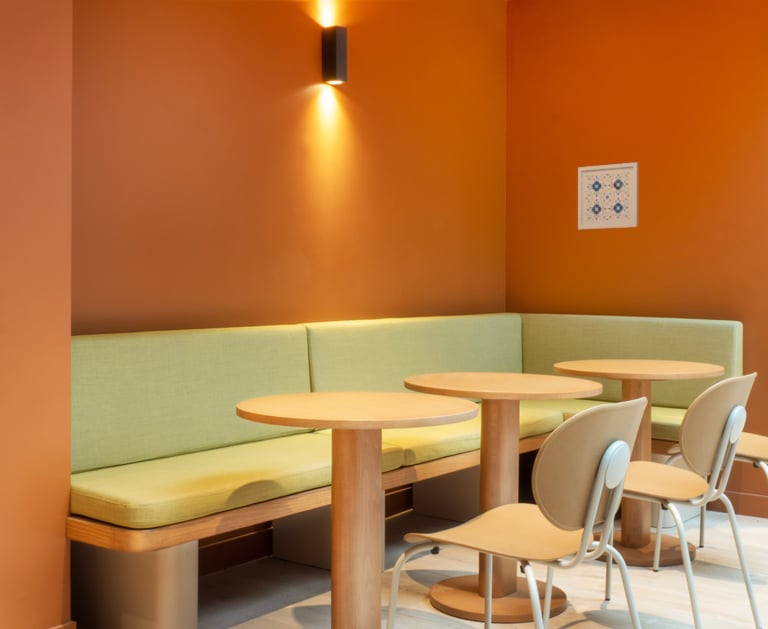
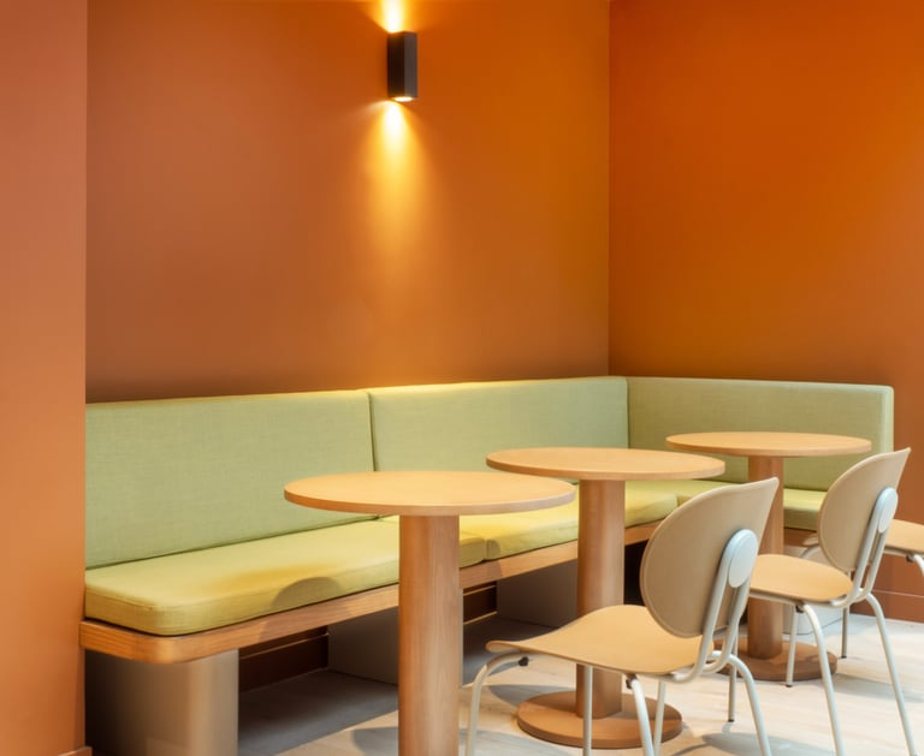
- wall art (607, 196)
